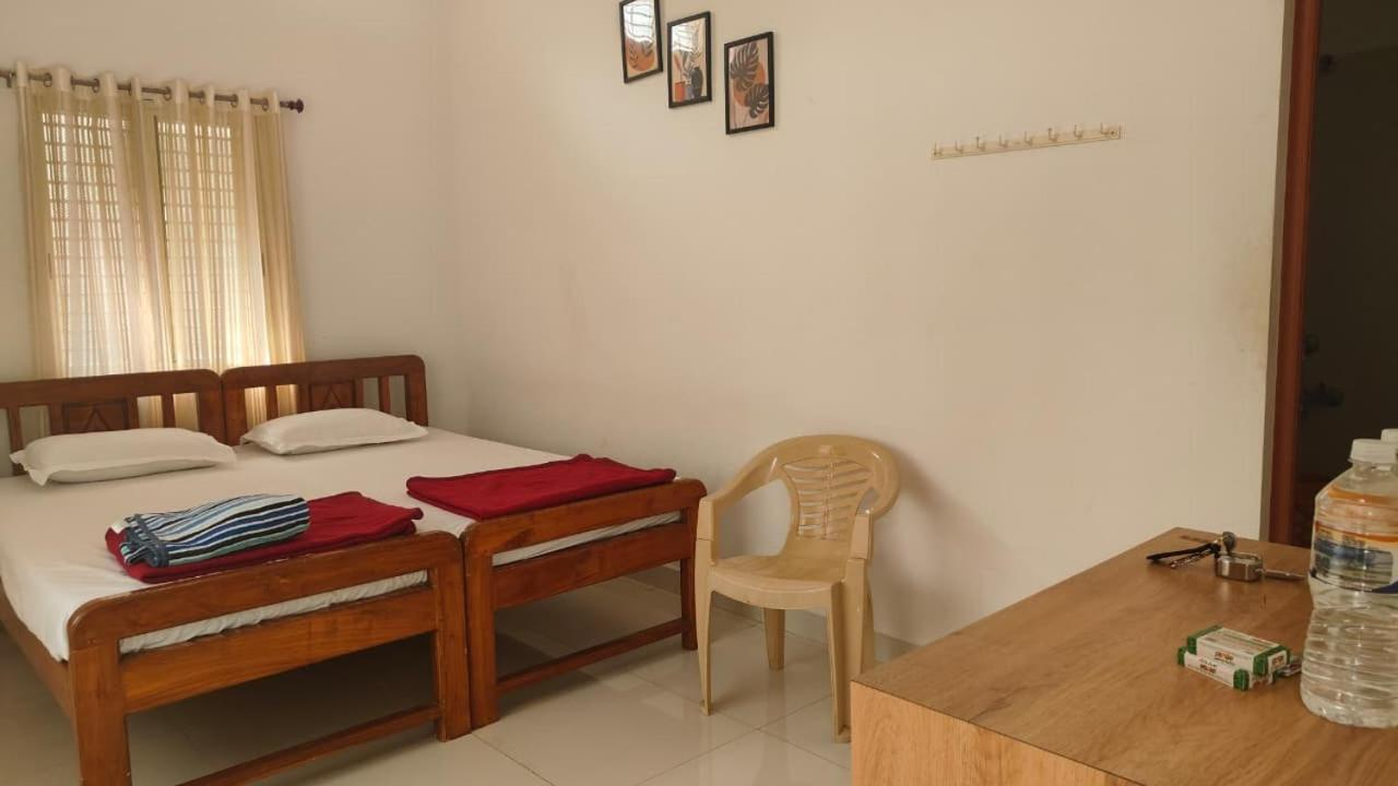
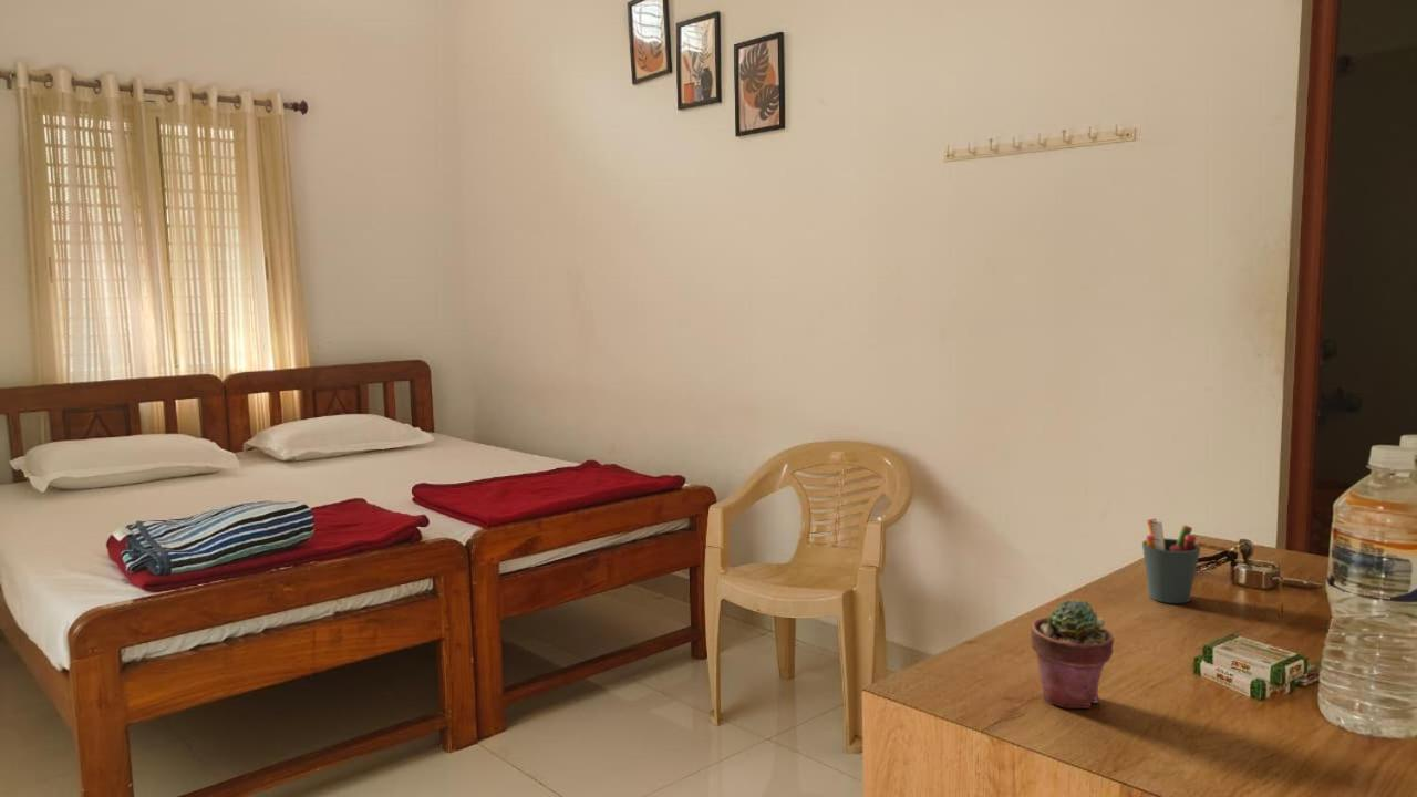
+ pen holder (1169, 557)
+ potted succulent (1070, 650)
